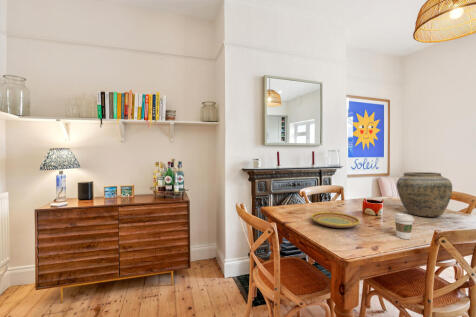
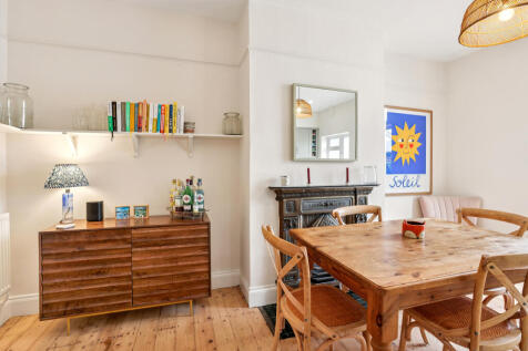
- vase (422, 193)
- coffee cup (403, 225)
- plate (334, 220)
